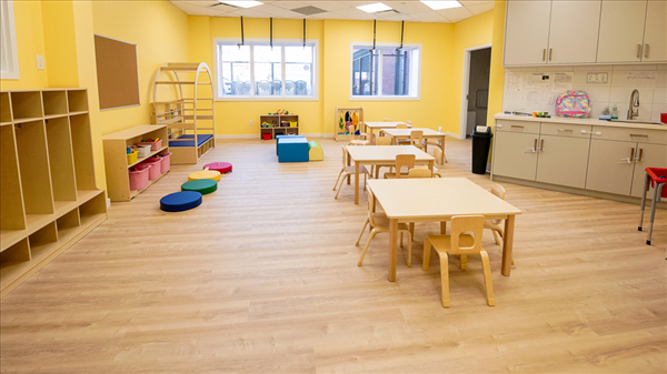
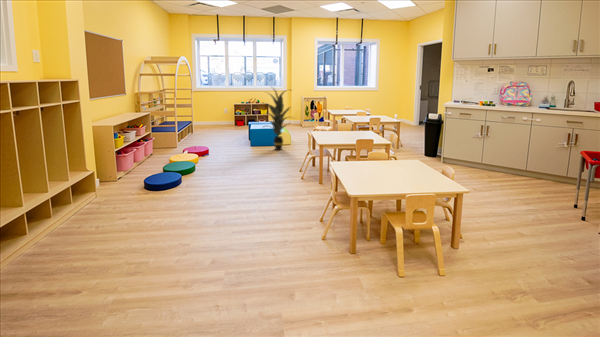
+ indoor plant (275, 117)
